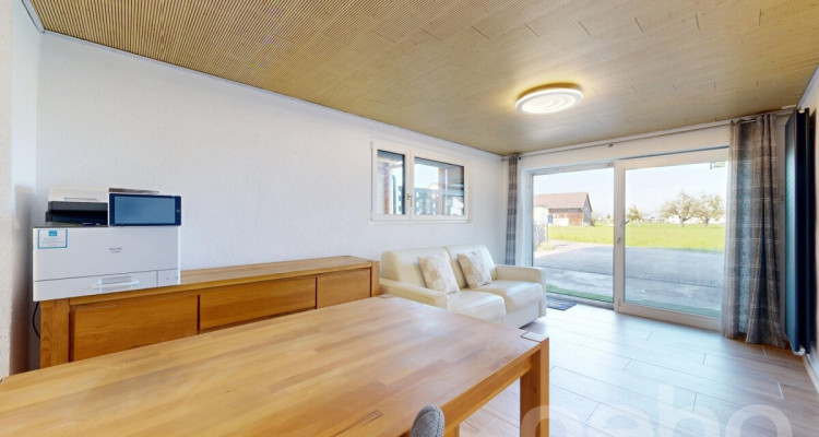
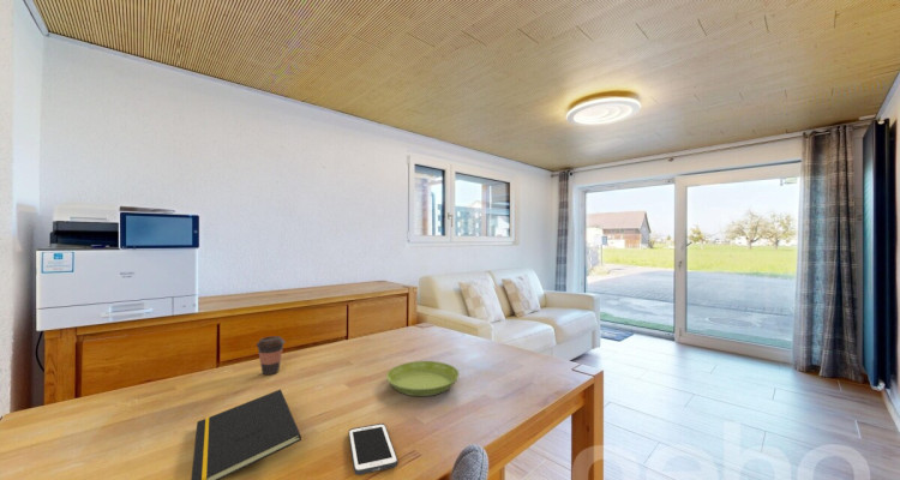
+ coffee cup (270, 355)
+ notepad (245, 430)
+ saucer (422, 378)
+ cell phone (371, 446)
